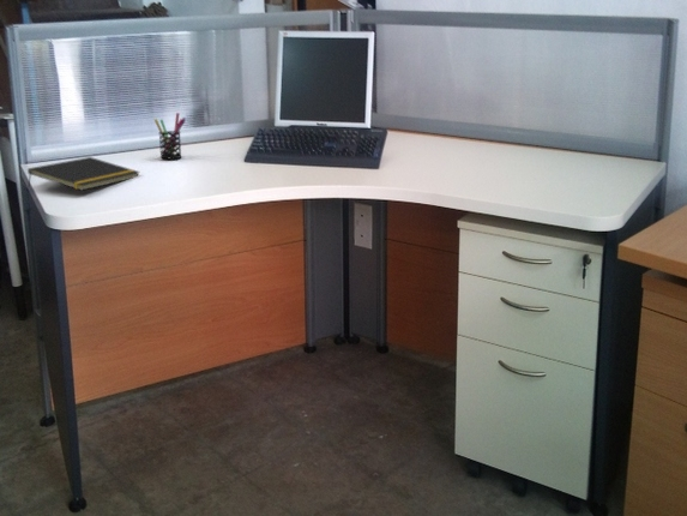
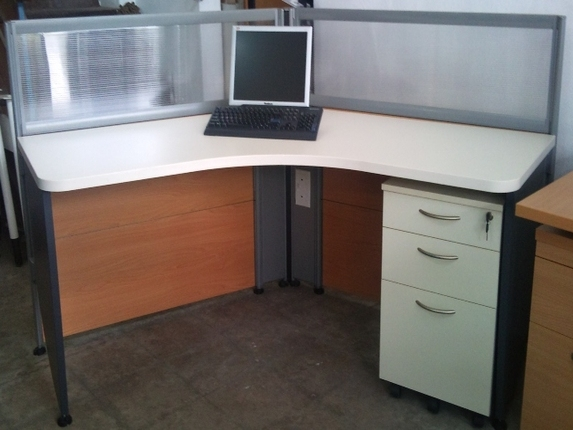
- notepad (85, 172)
- pen holder (169, 134)
